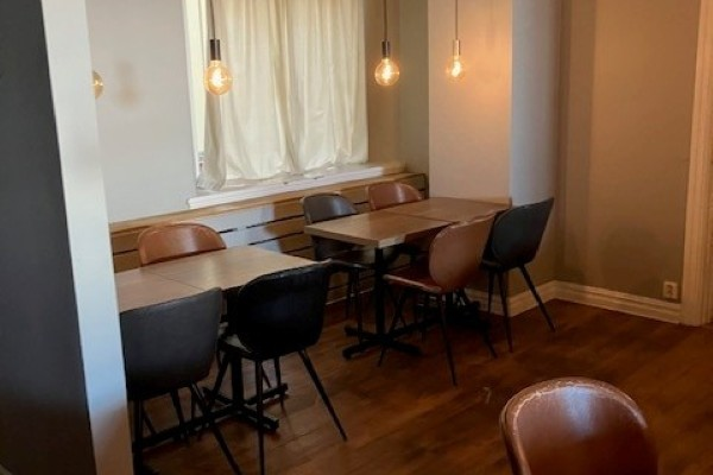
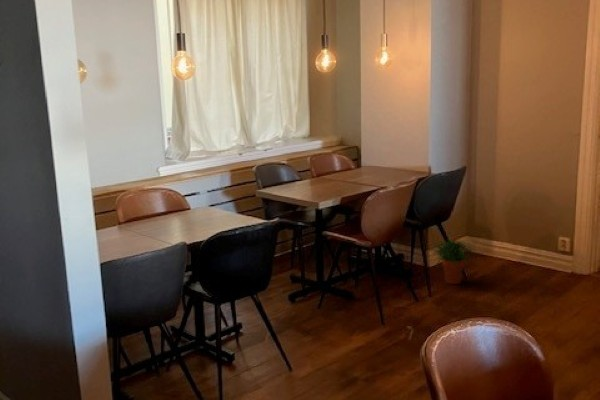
+ potted plant (453, 261)
